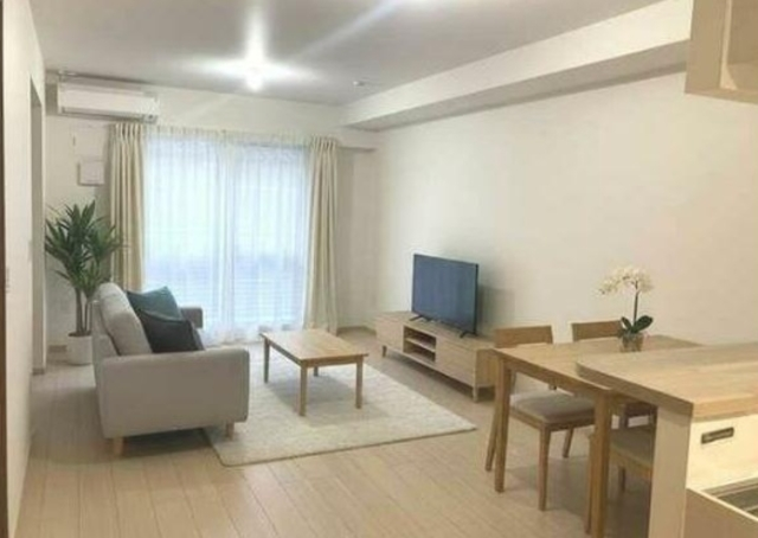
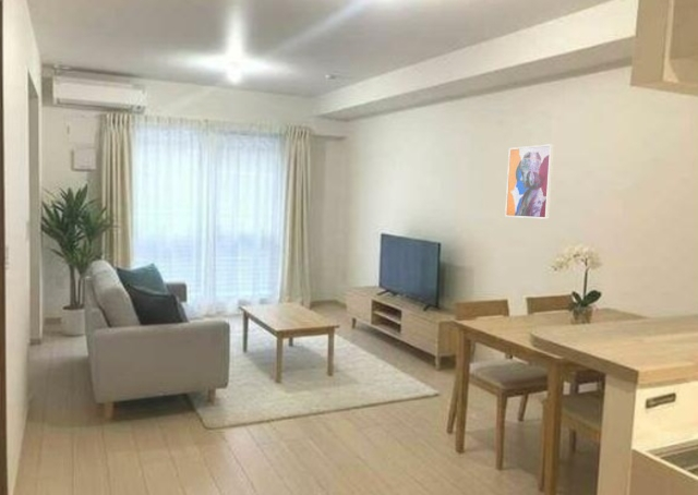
+ wall art (528, 182)
